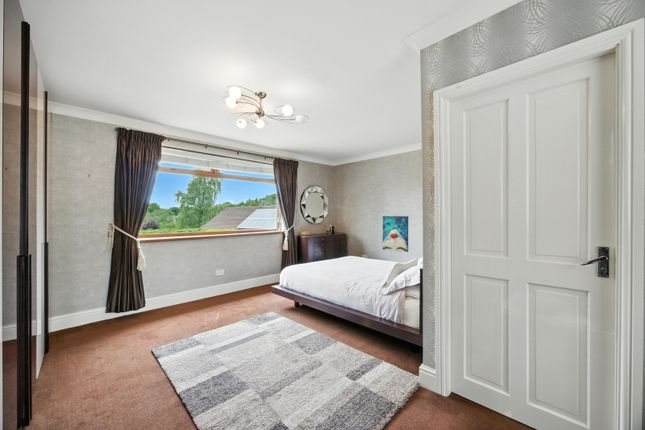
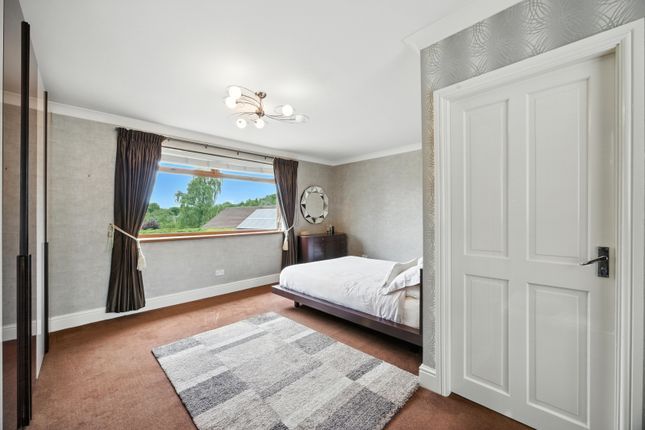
- wall art (395, 233)
